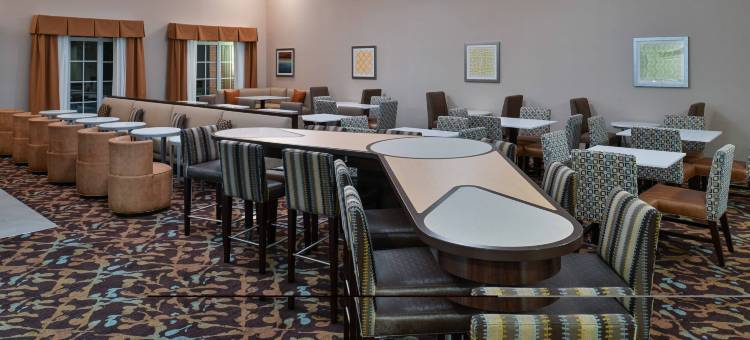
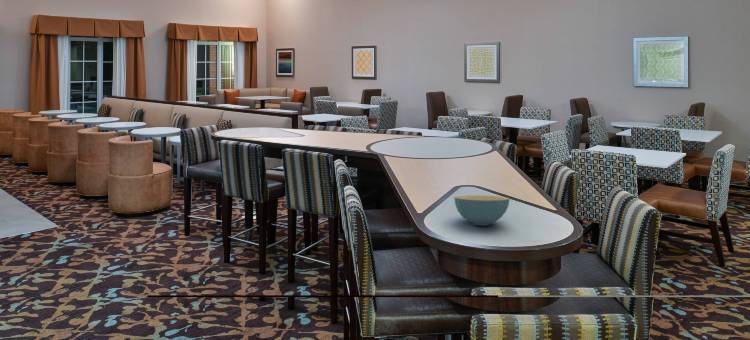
+ cereal bowl (481, 211)
